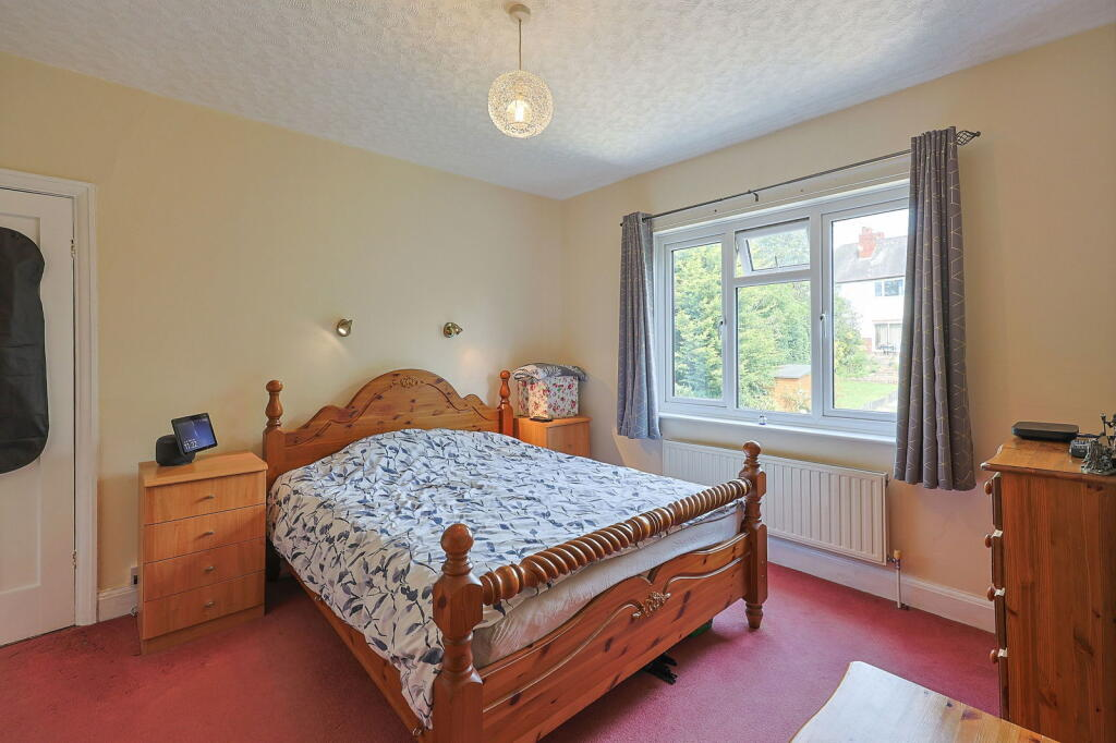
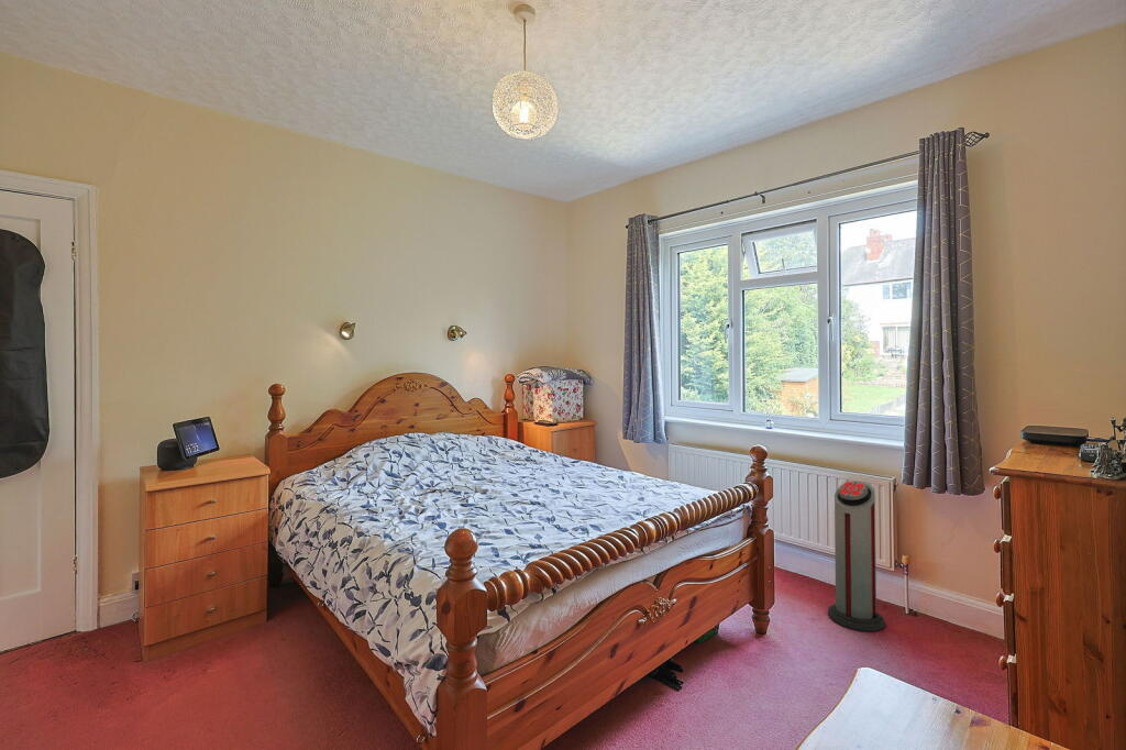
+ air purifier (854, 550)
